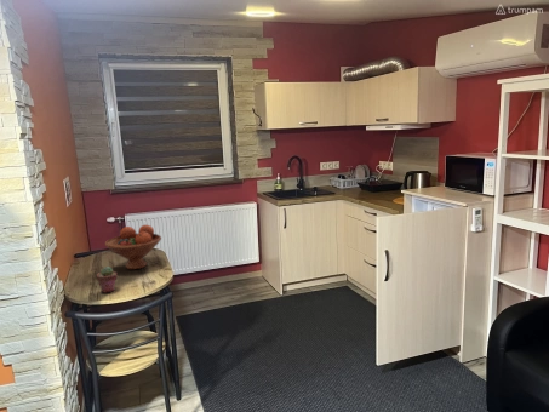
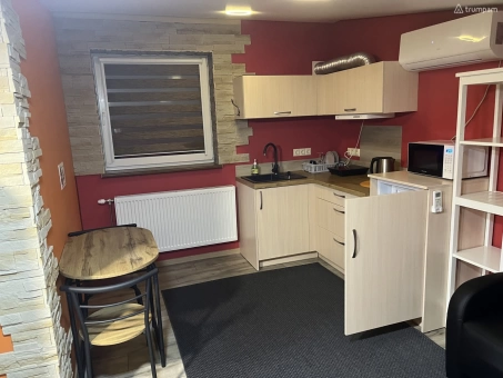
- fruit bowl (133, 247)
- potted succulent (107, 279)
